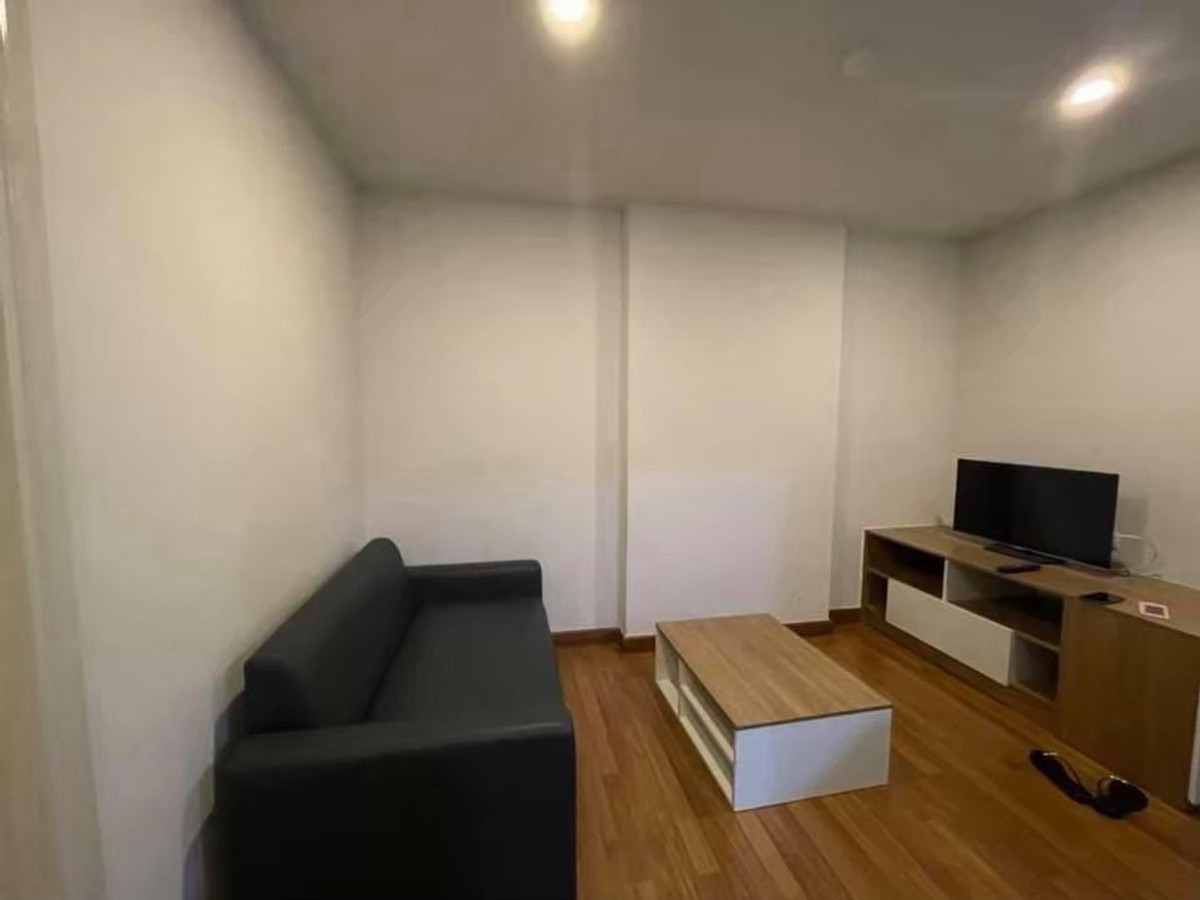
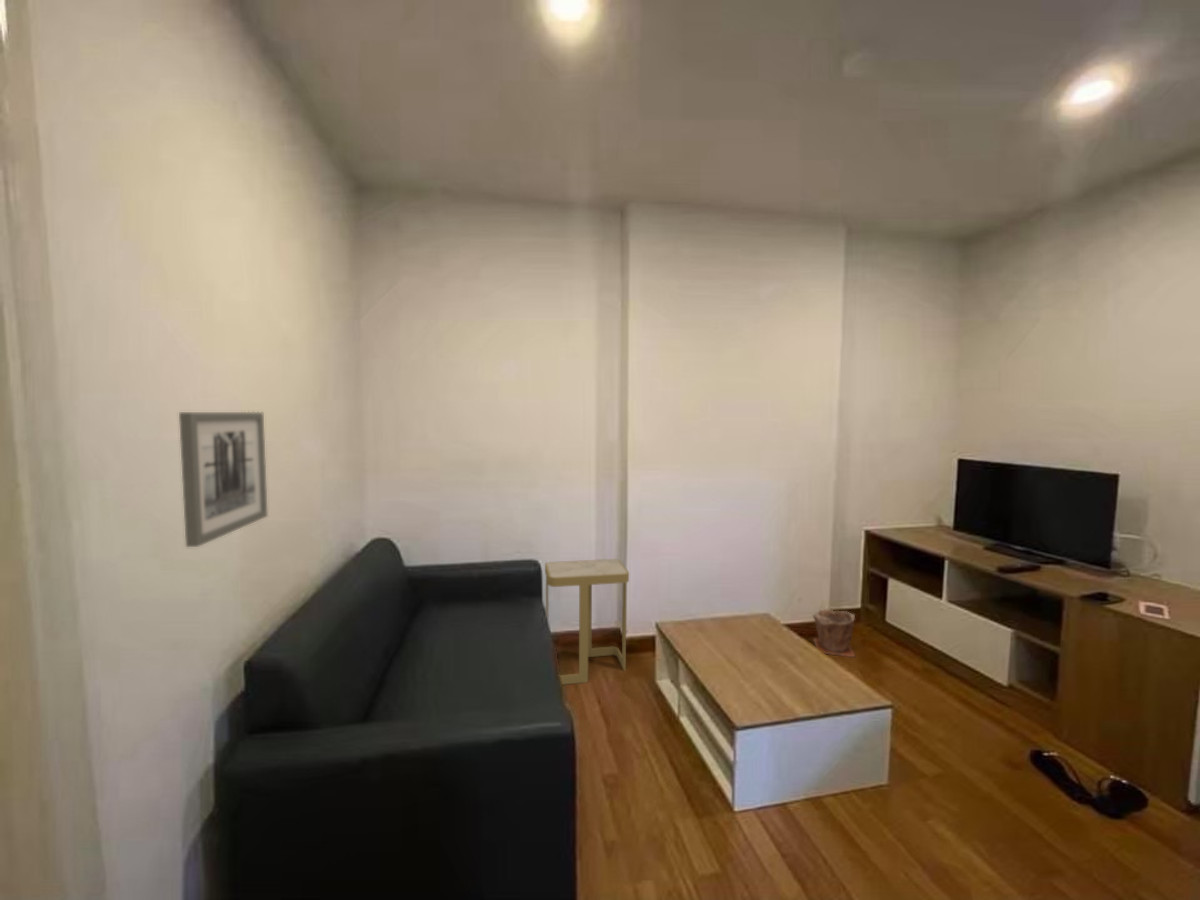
+ wall art (229, 471)
+ plant pot (834, 630)
+ side table (585, 618)
